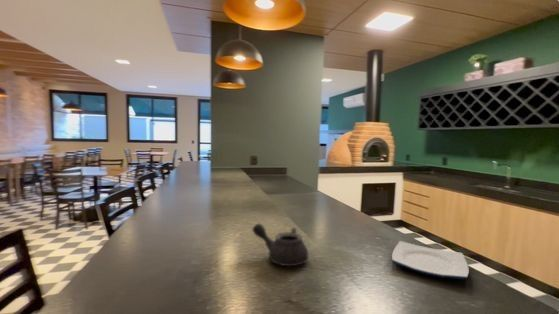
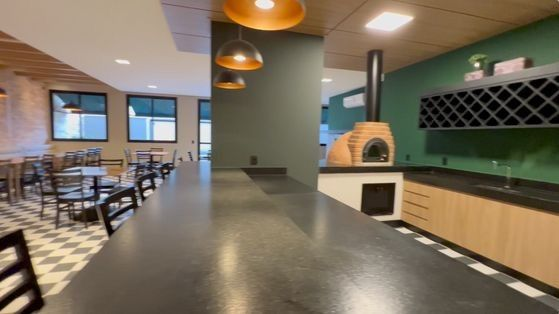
- plate (428, 260)
- teapot (279, 241)
